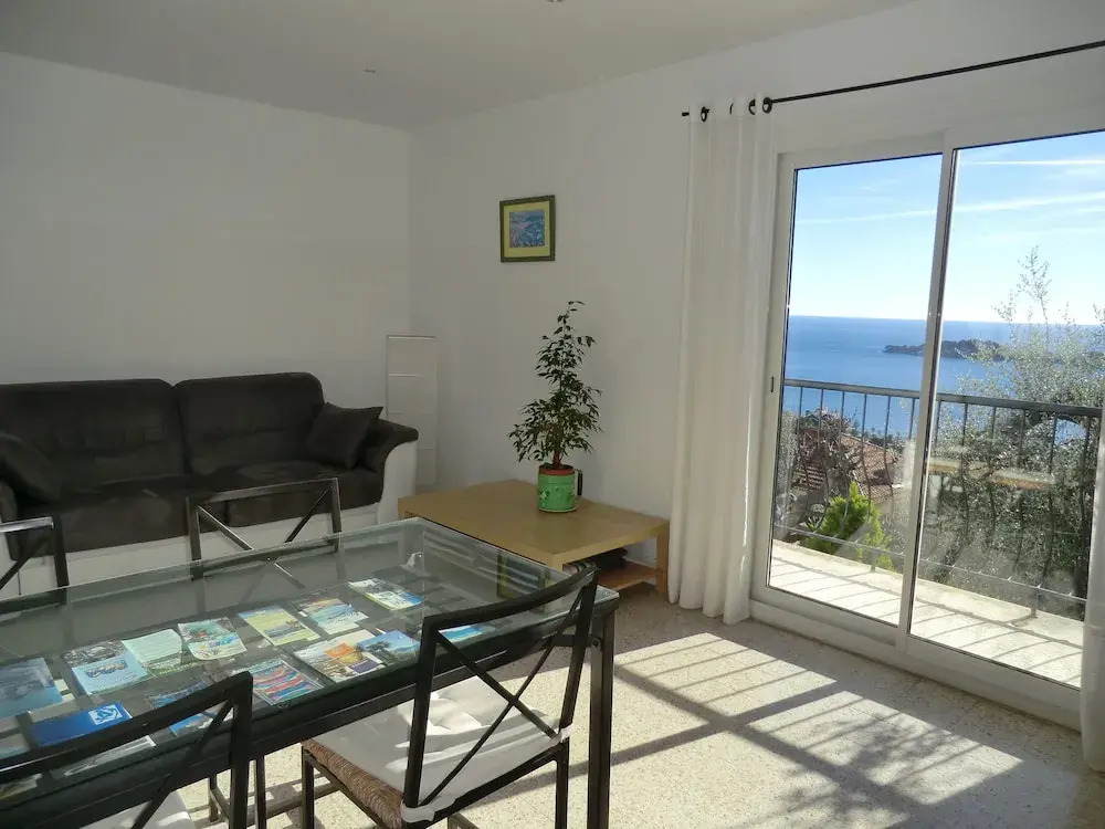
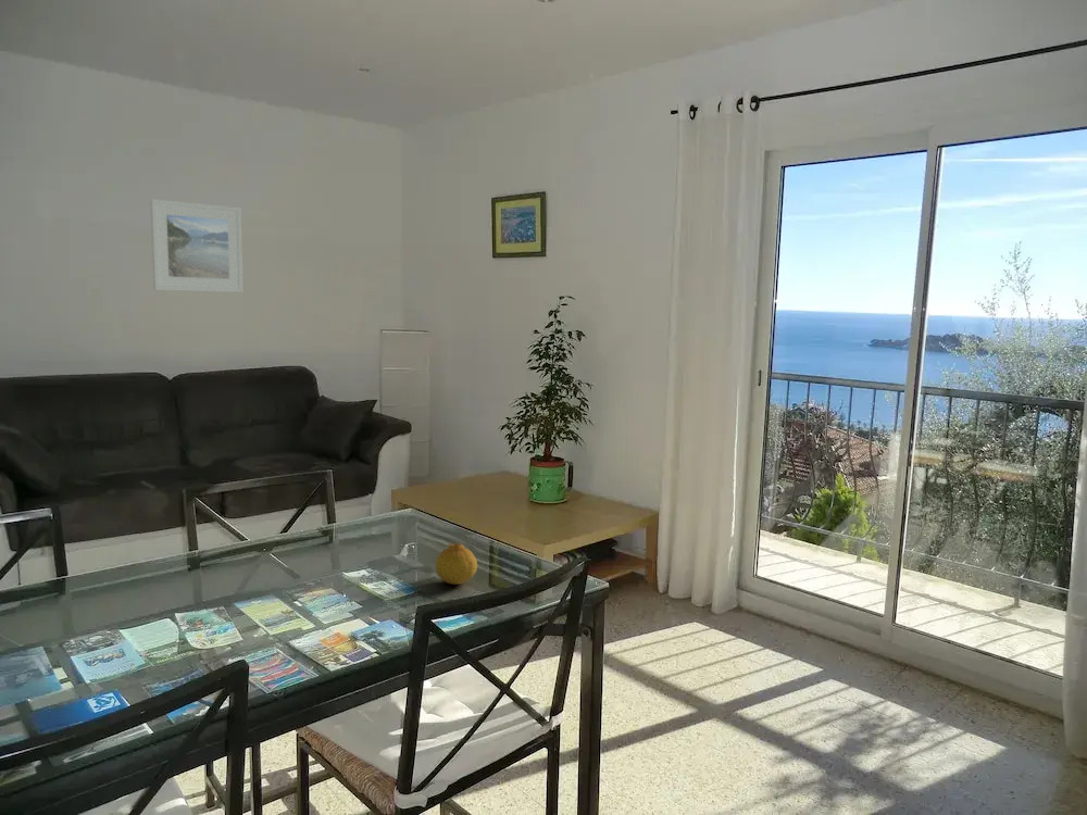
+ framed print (198, 248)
+ fruit (455, 563)
